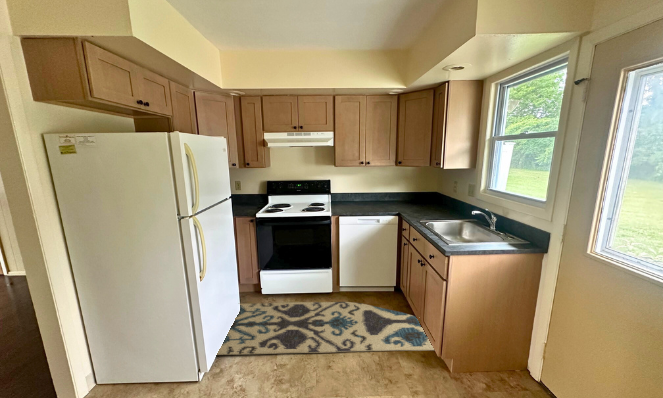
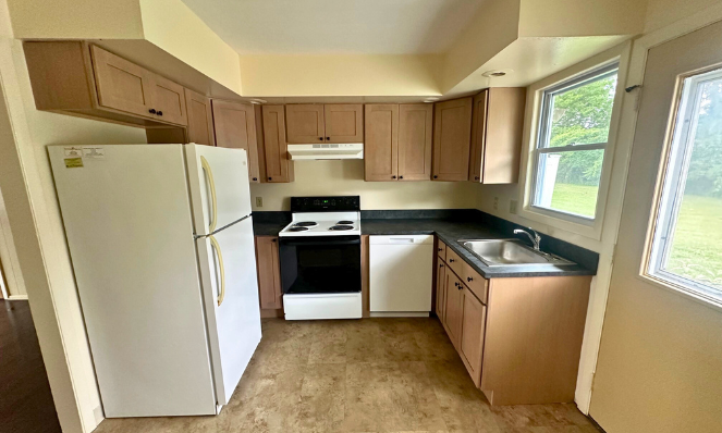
- rug (300, 323)
